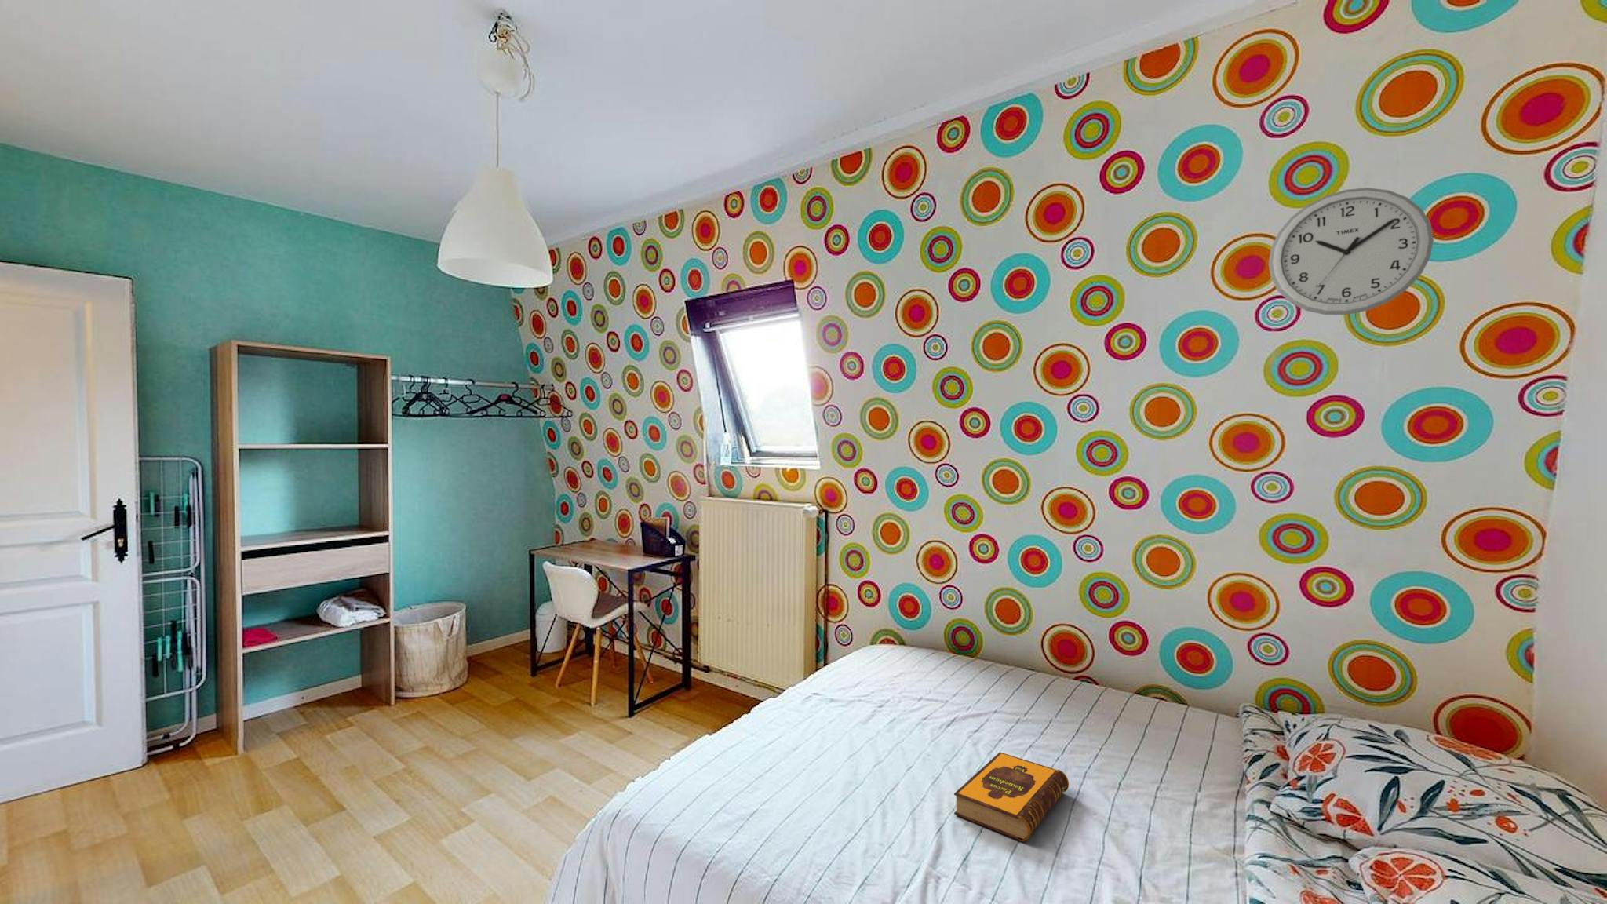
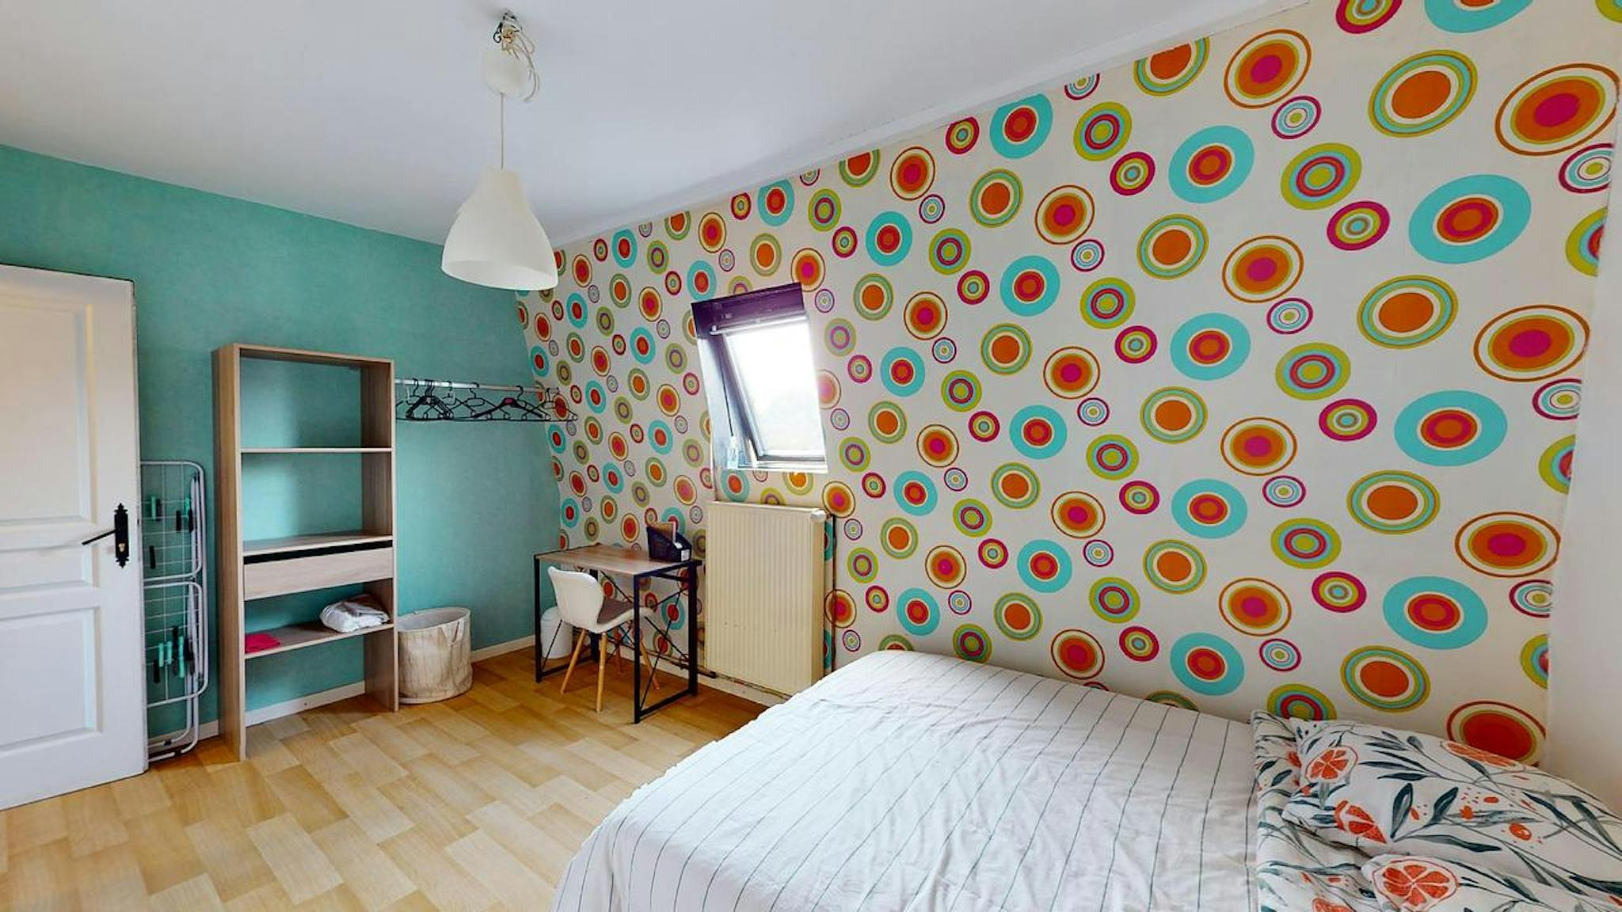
- hardback book (1013, 793)
- wall clock (1345, 252)
